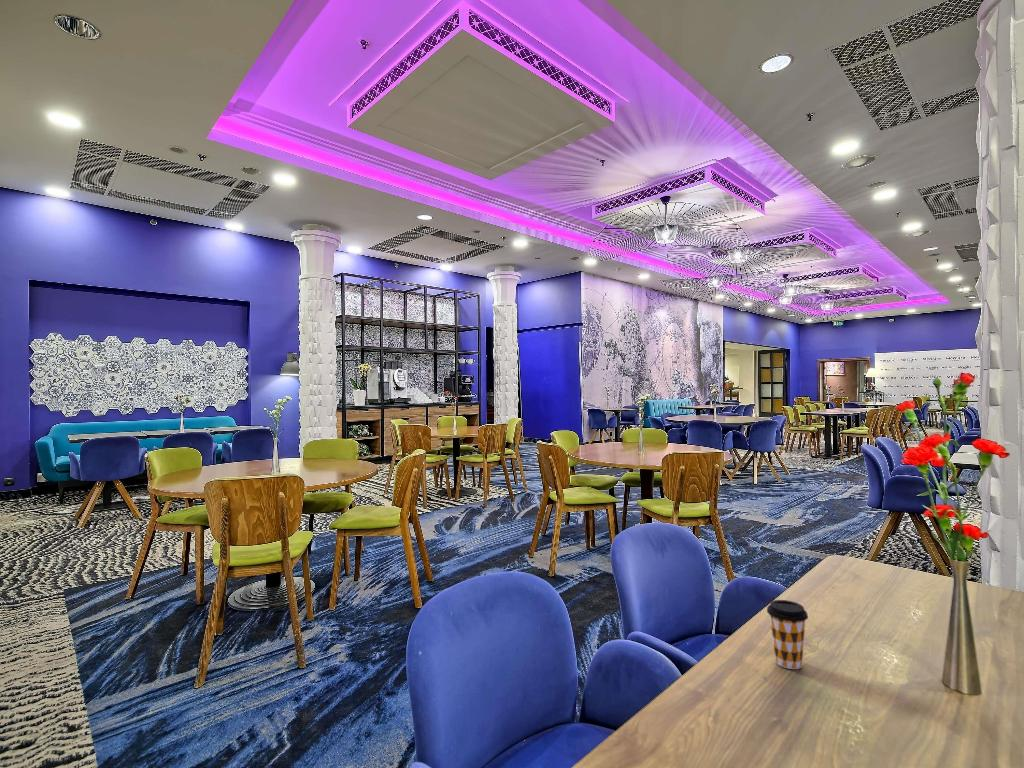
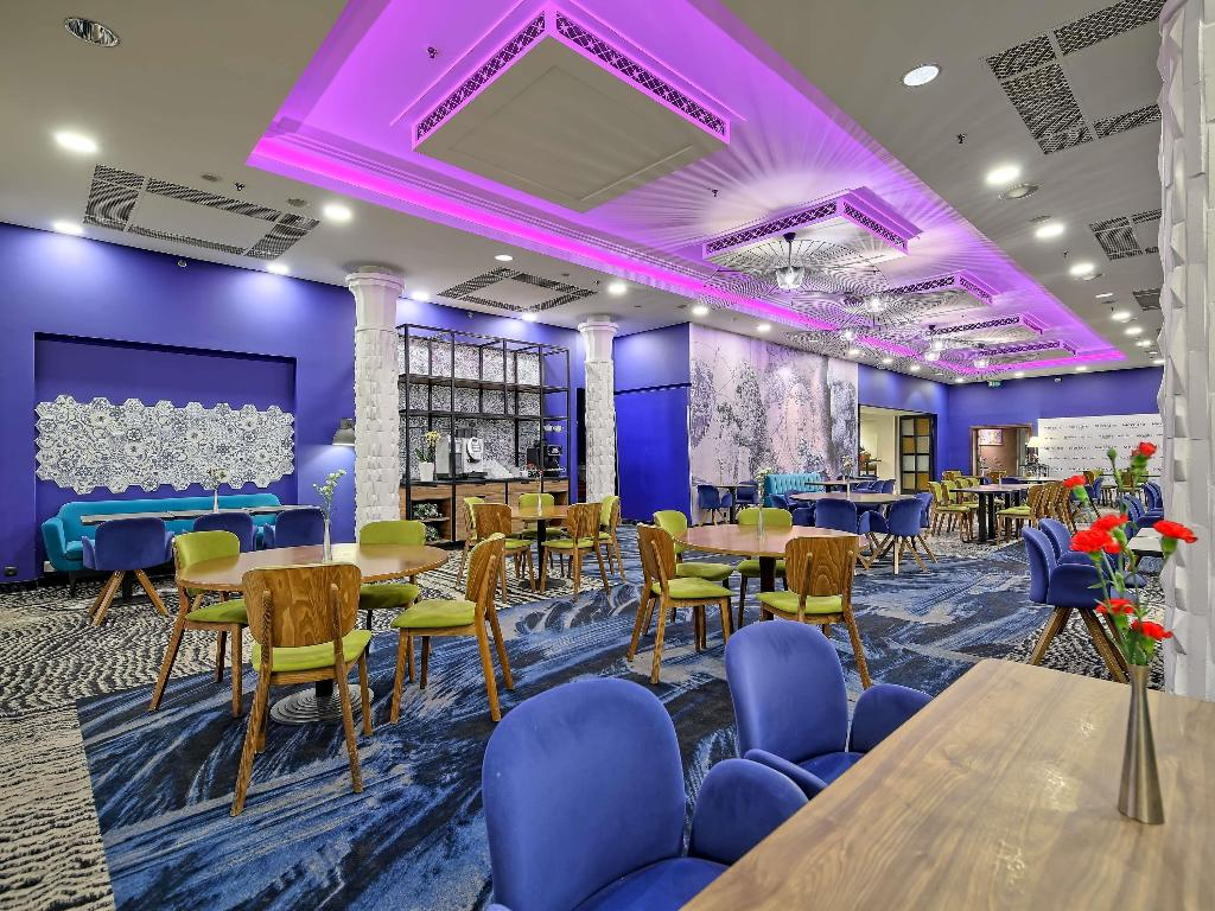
- coffee cup (787, 634)
